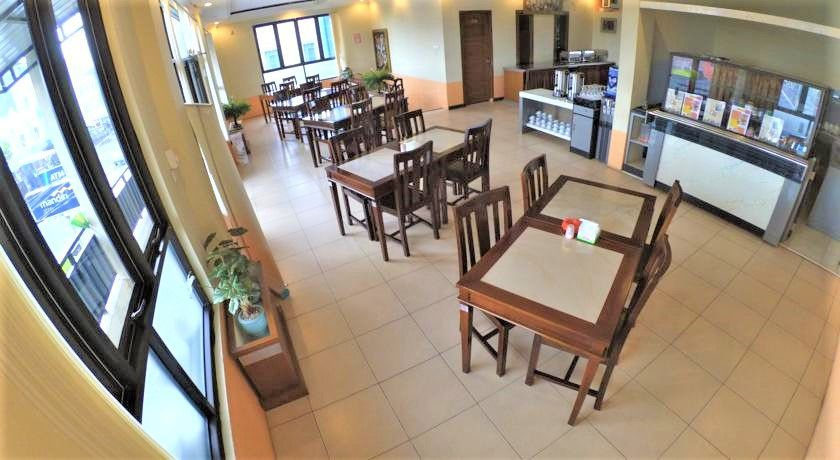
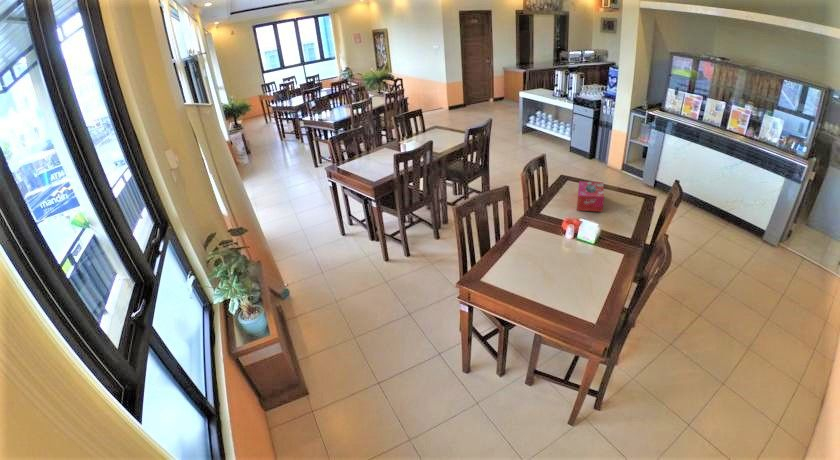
+ tissue box (590, 195)
